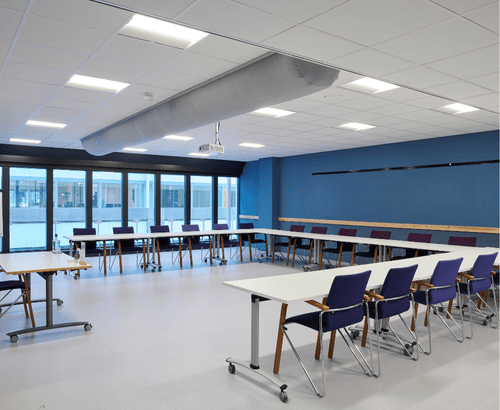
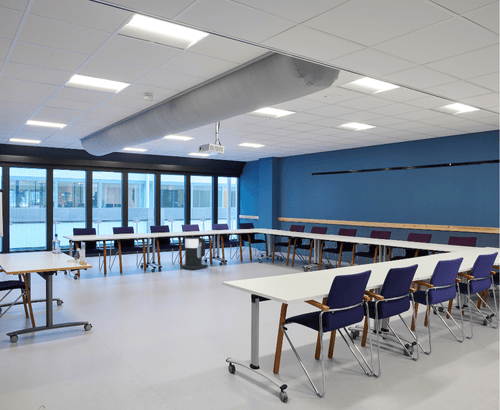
+ trash can (195, 253)
